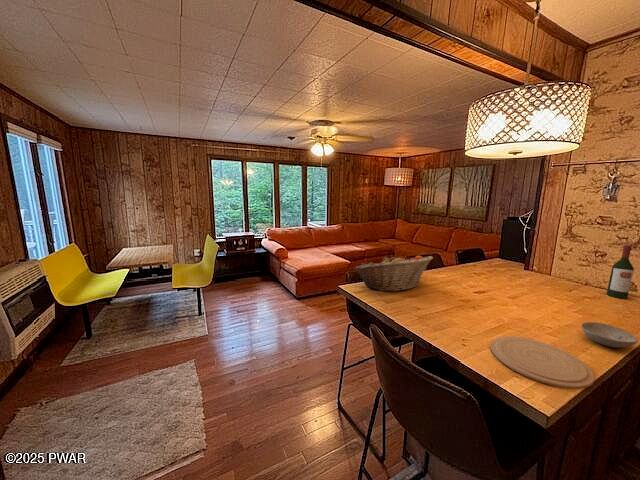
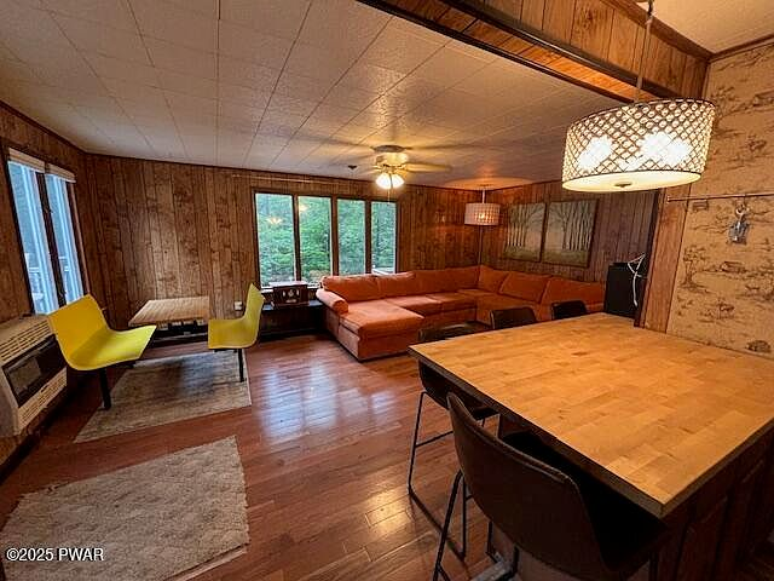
- plate (537, 358)
- fruit basket (393, 269)
- bowl (606, 336)
- wine bottle (622, 271)
